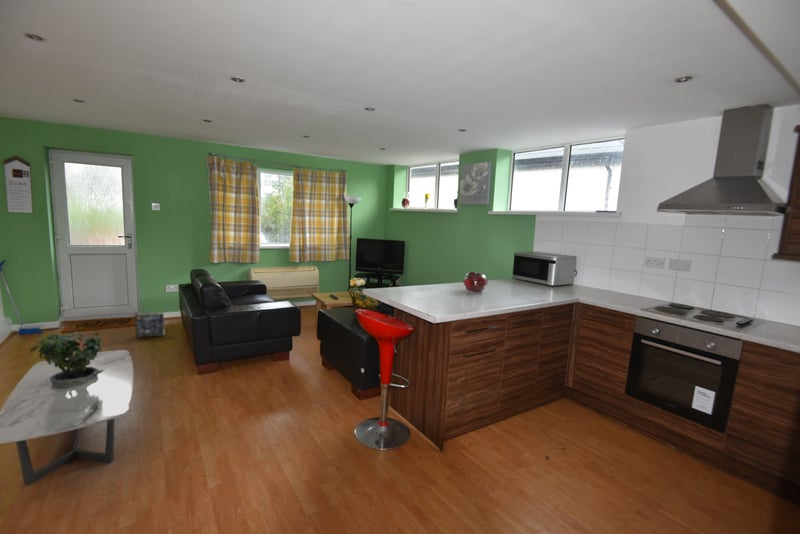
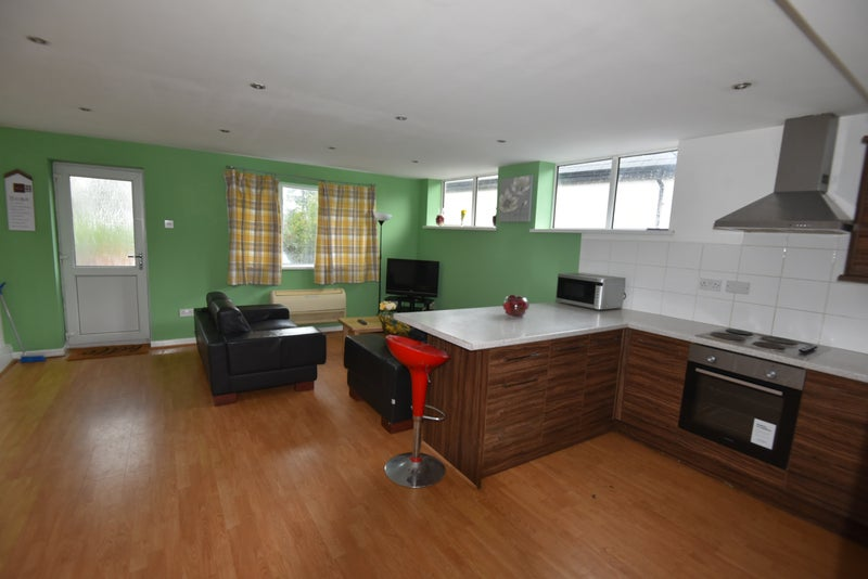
- coffee table (77, 410)
- box (150, 325)
- potted plant (69, 354)
